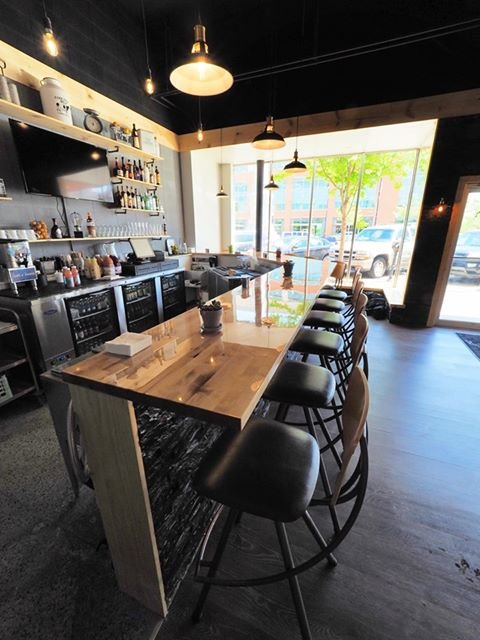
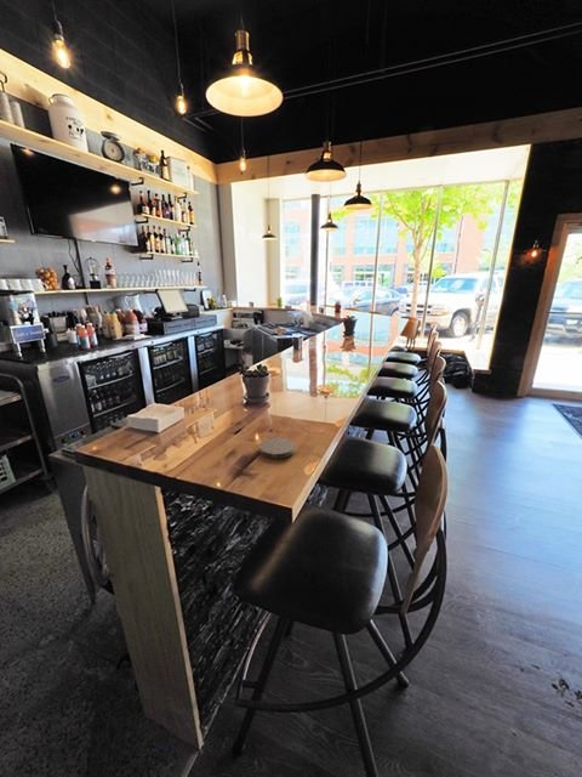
+ coaster (276, 447)
